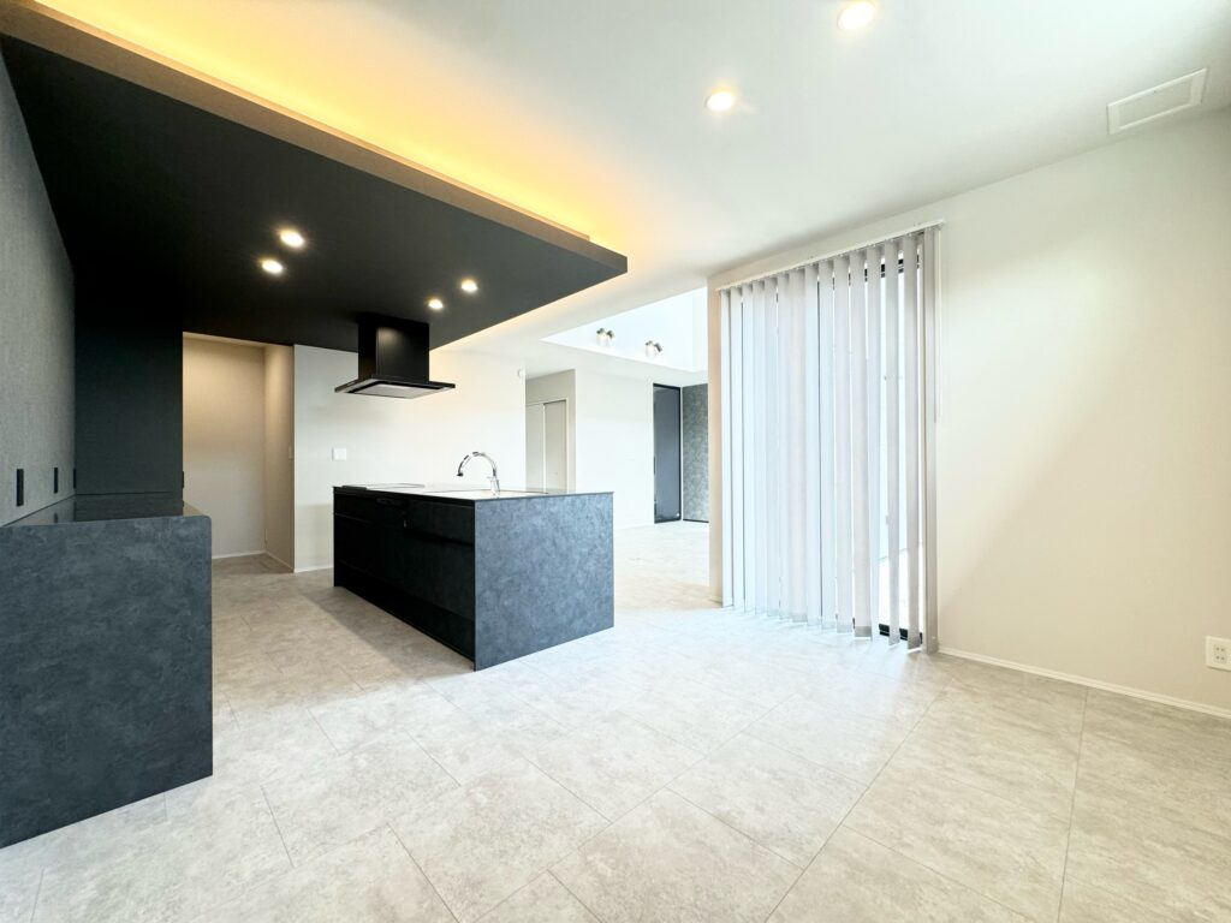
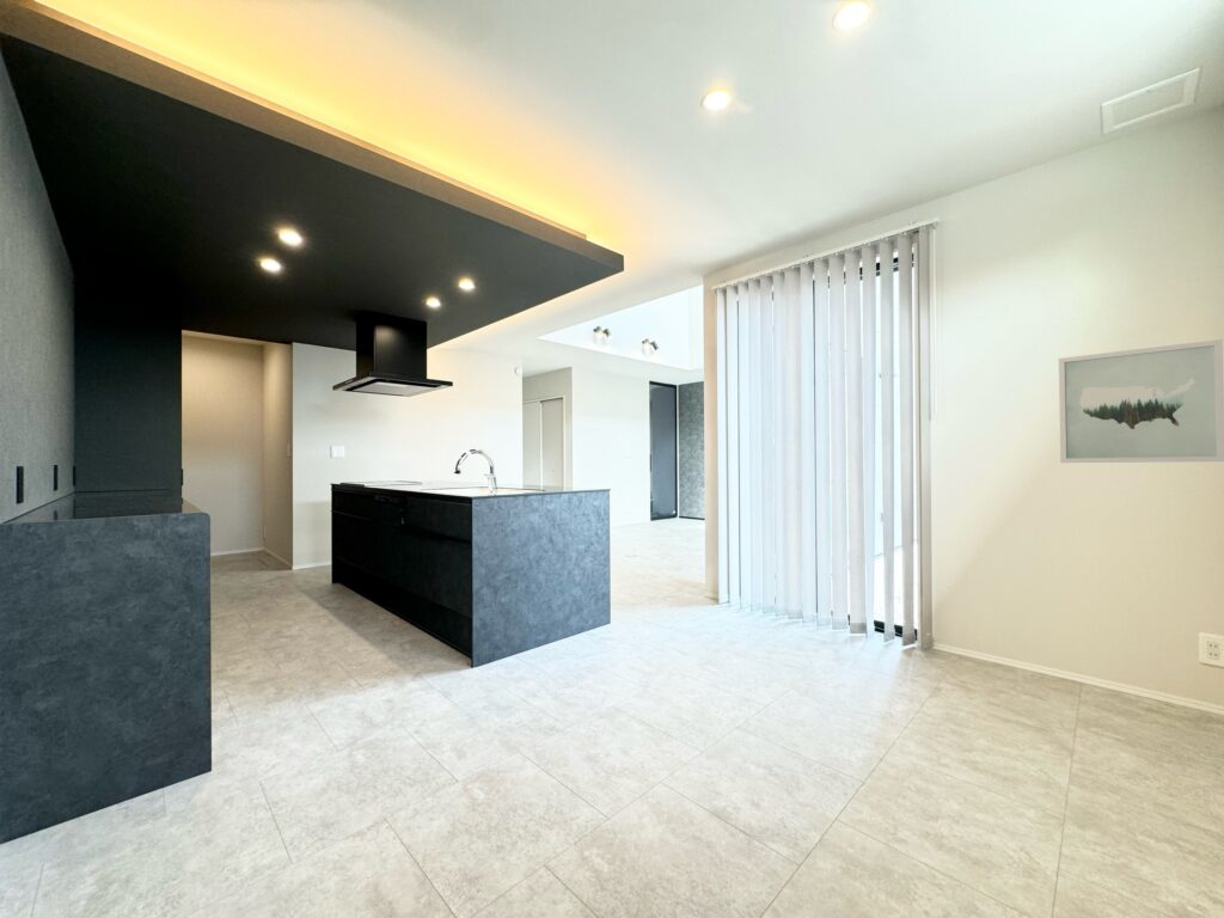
+ wall art (1134, 405)
